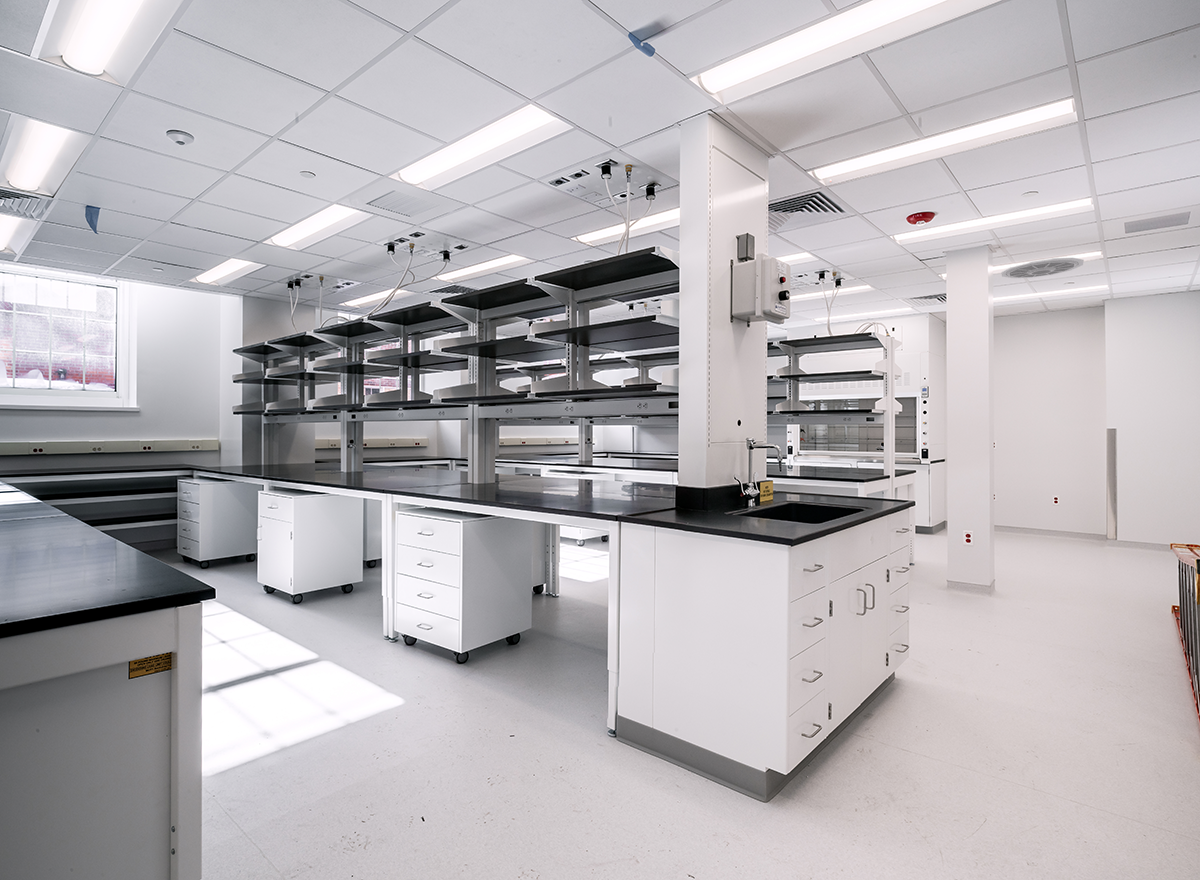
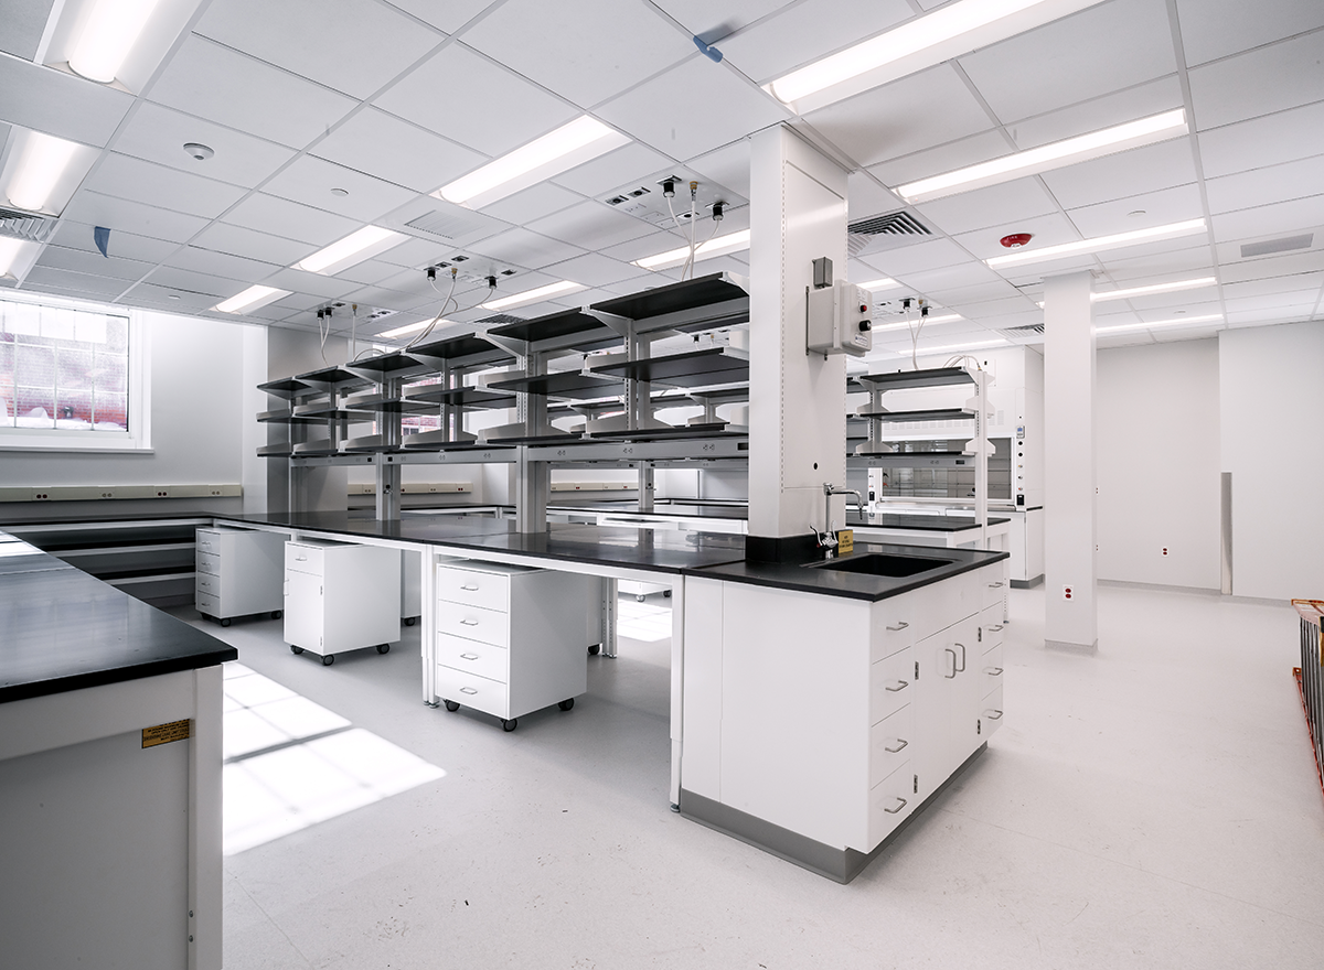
- ceiling vent (1041, 270)
